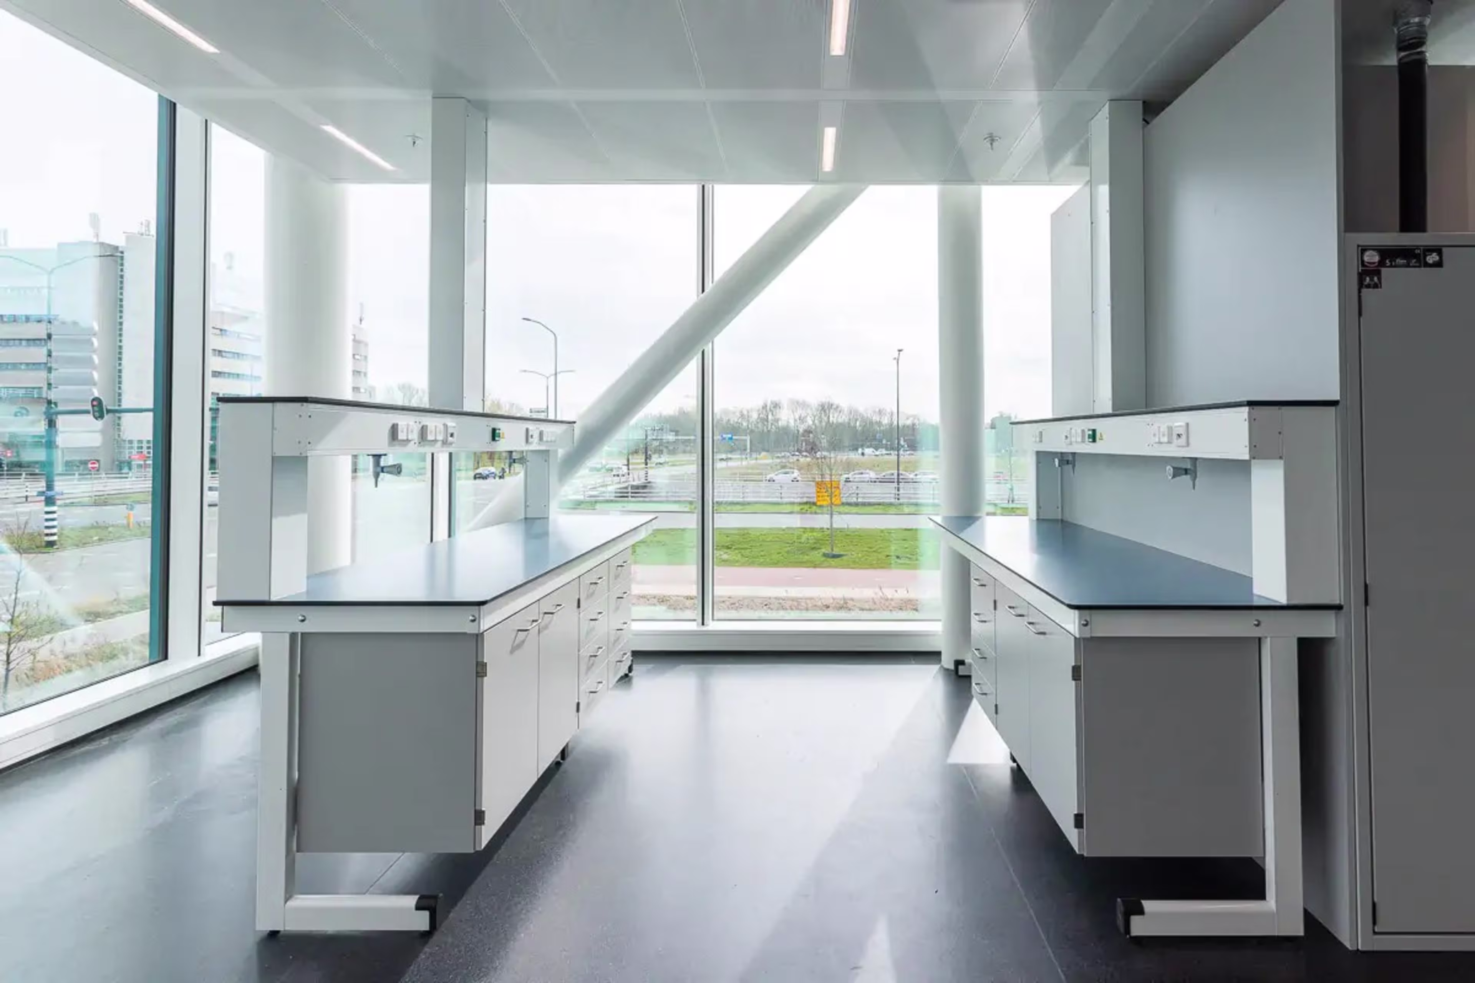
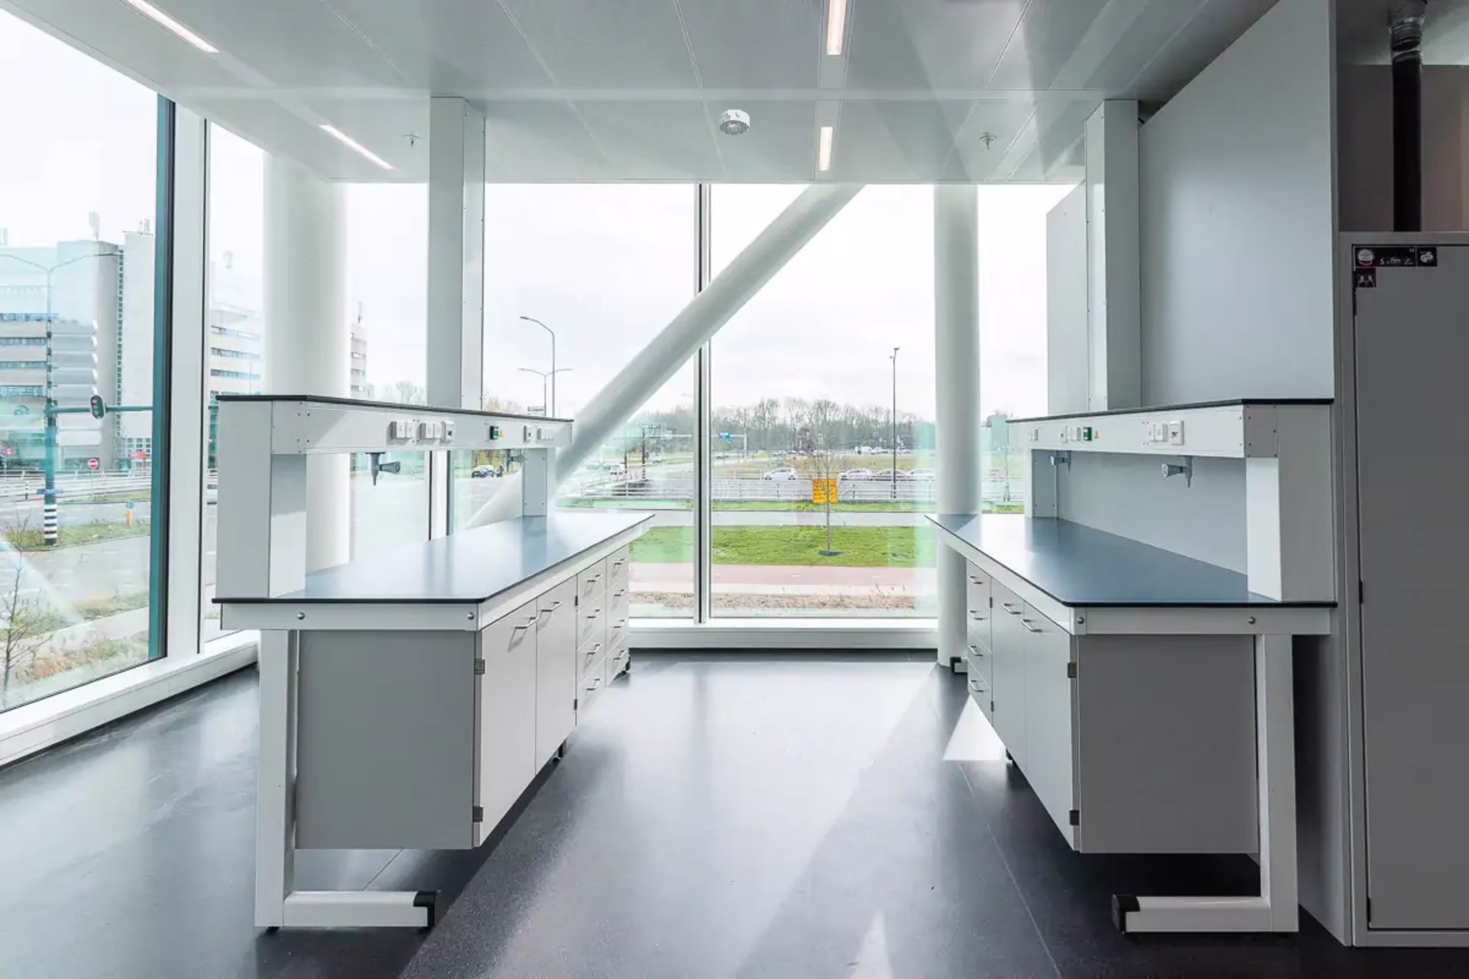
+ smoke detector (734, 121)
